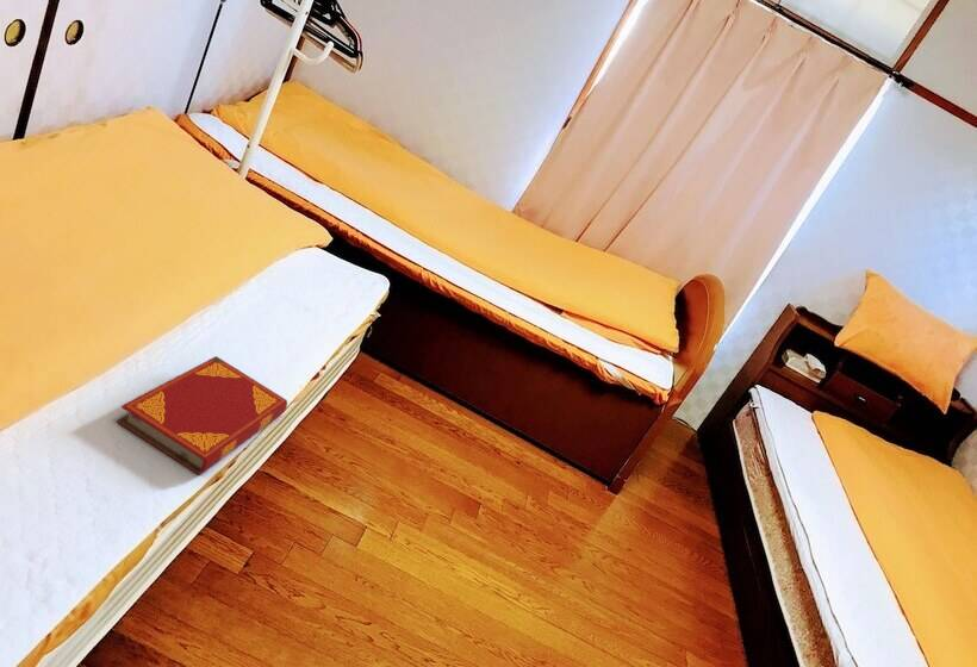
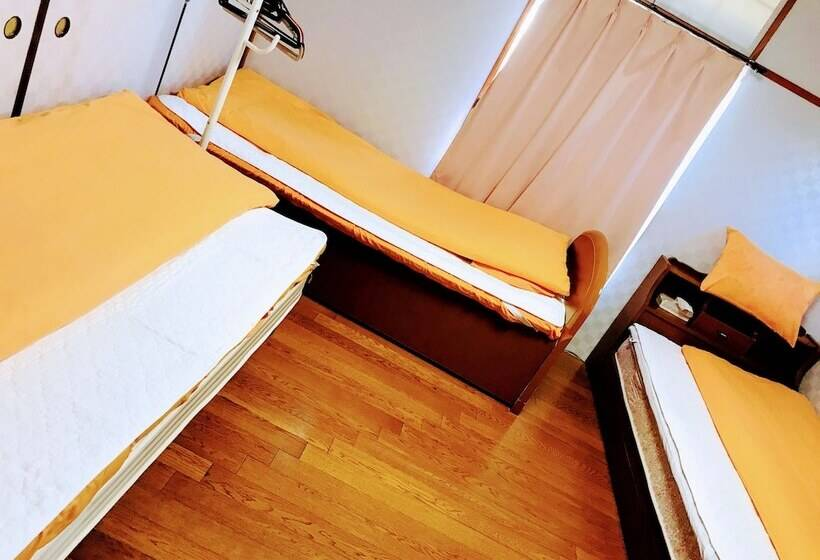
- hardback book (209, 410)
